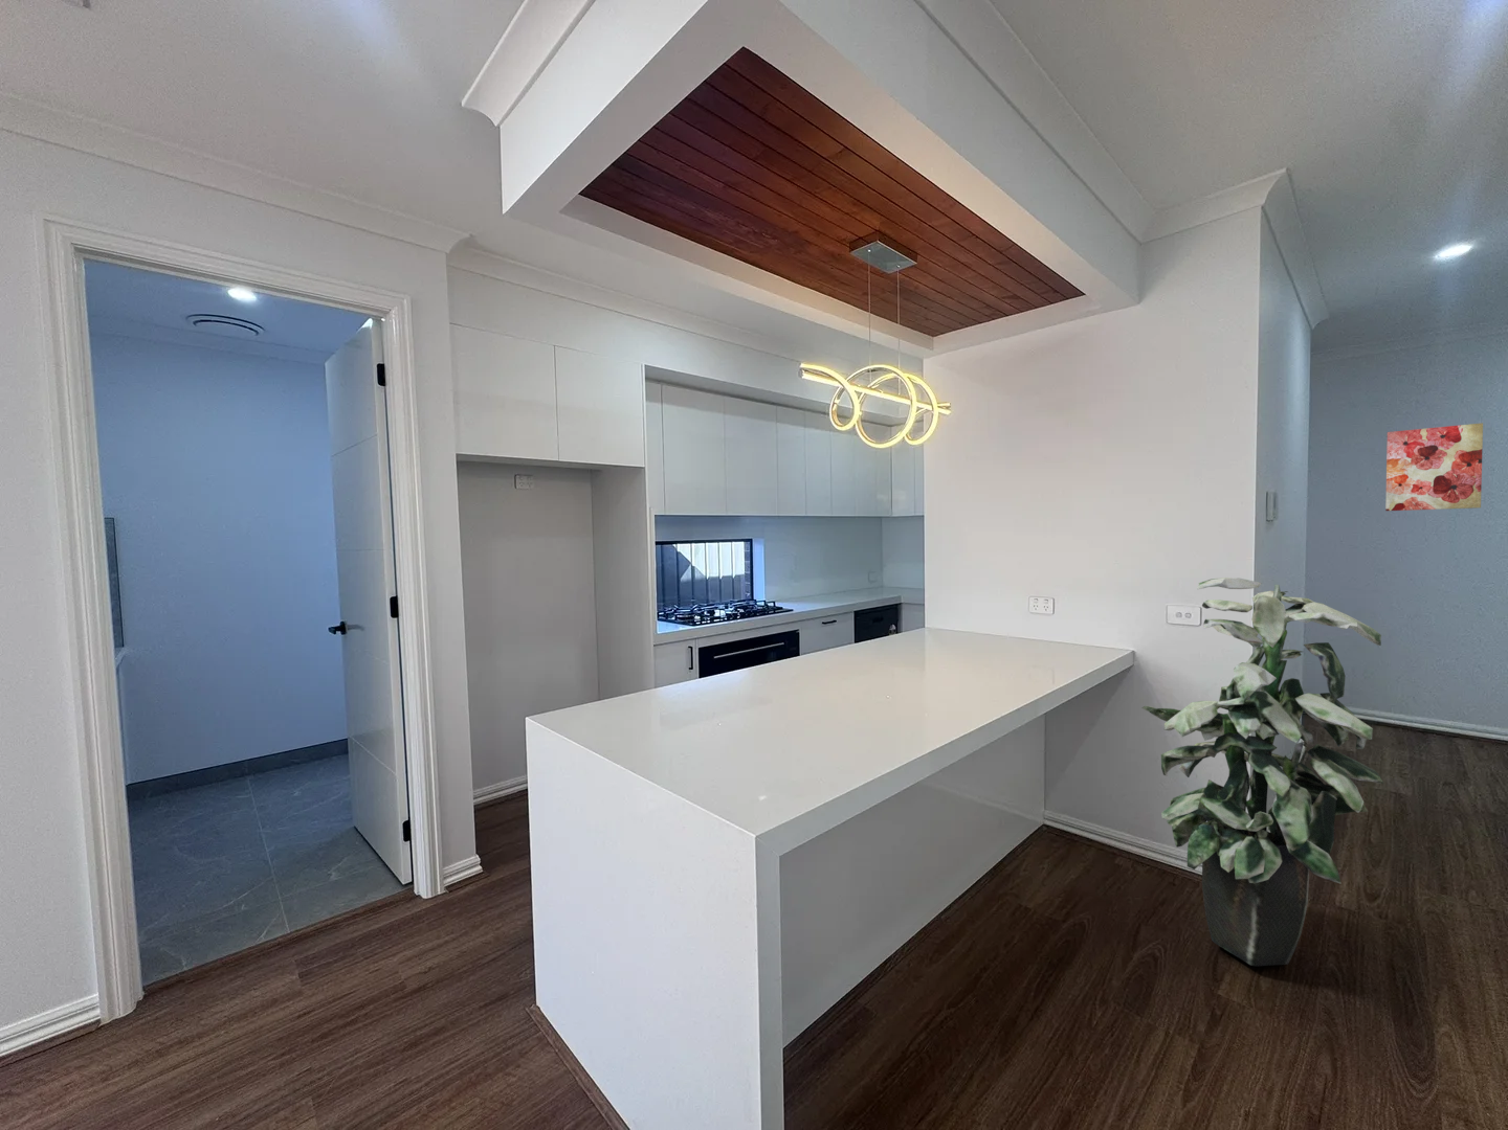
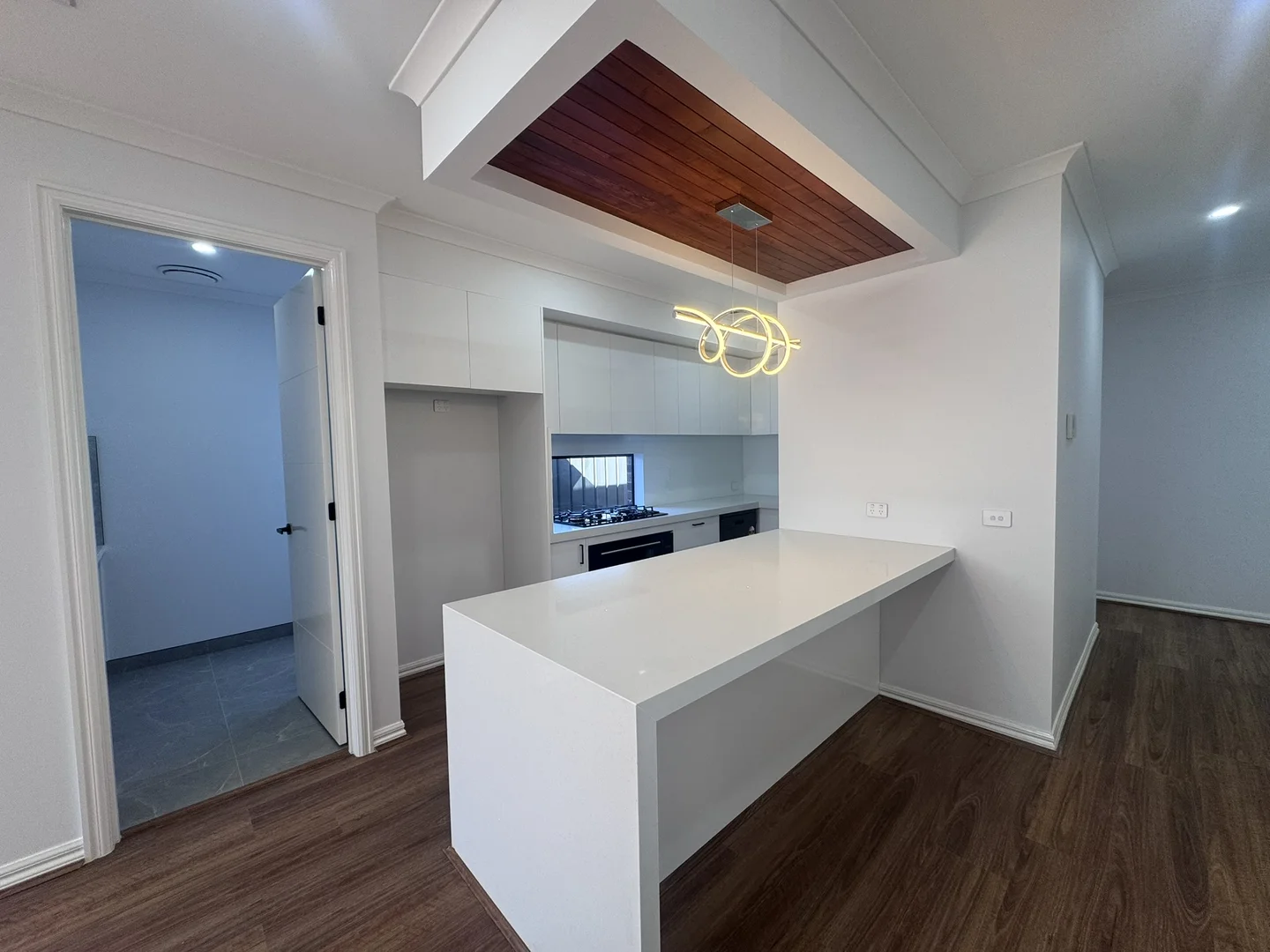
- wall art (1432, 469)
- indoor plant (1250, 762)
